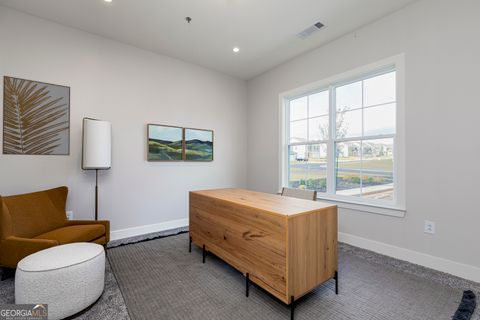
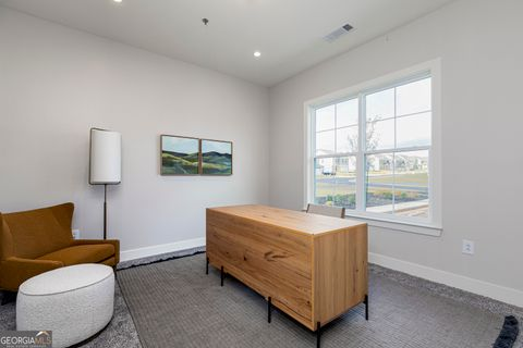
- wall art (38, 118)
